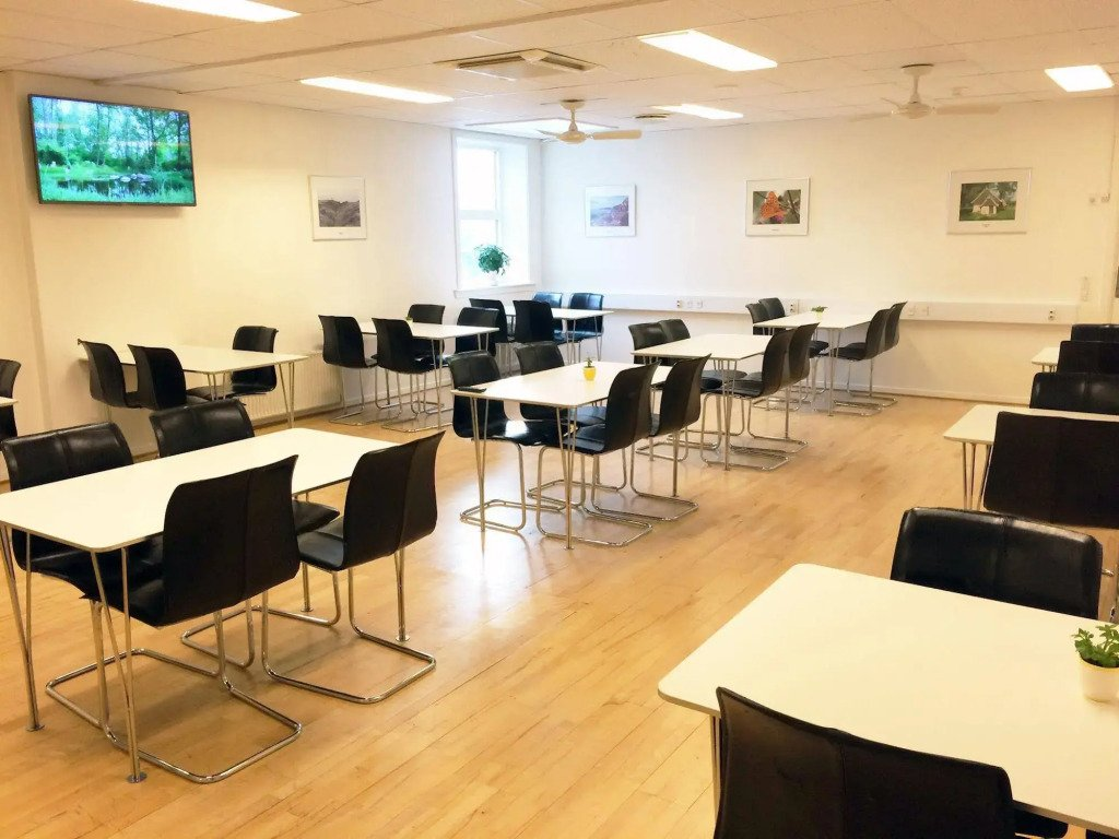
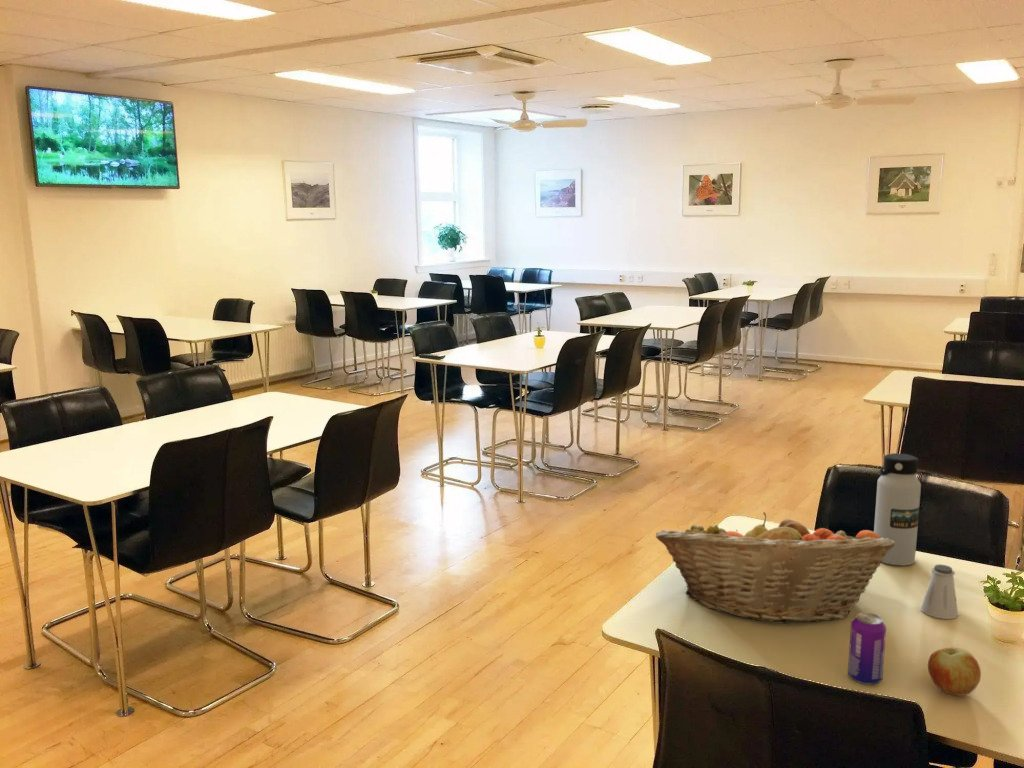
+ water bottle (897, 508)
+ apple (954, 670)
+ fruit basket (770, 555)
+ beverage can (866, 648)
+ saltshaker (941, 589)
